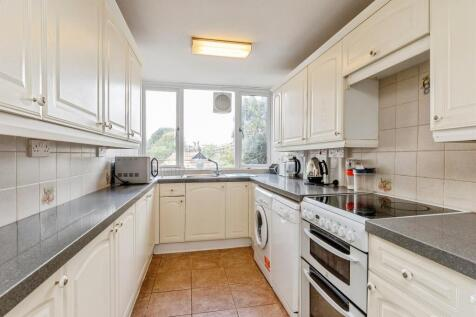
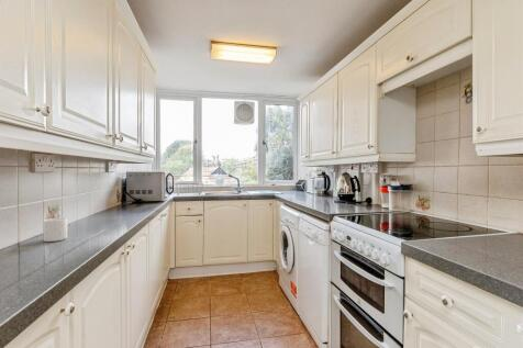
+ mug (56, 228)
